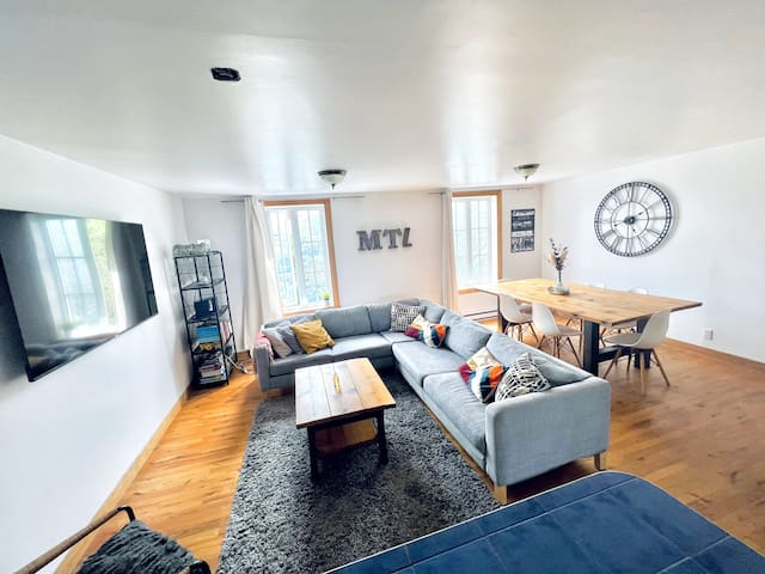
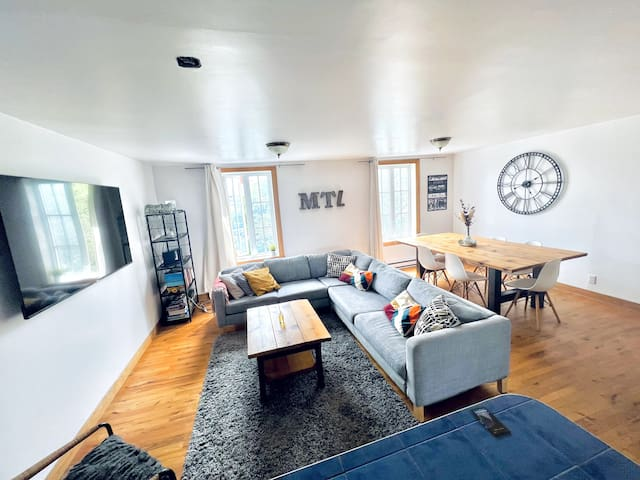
+ smartphone (489, 420)
